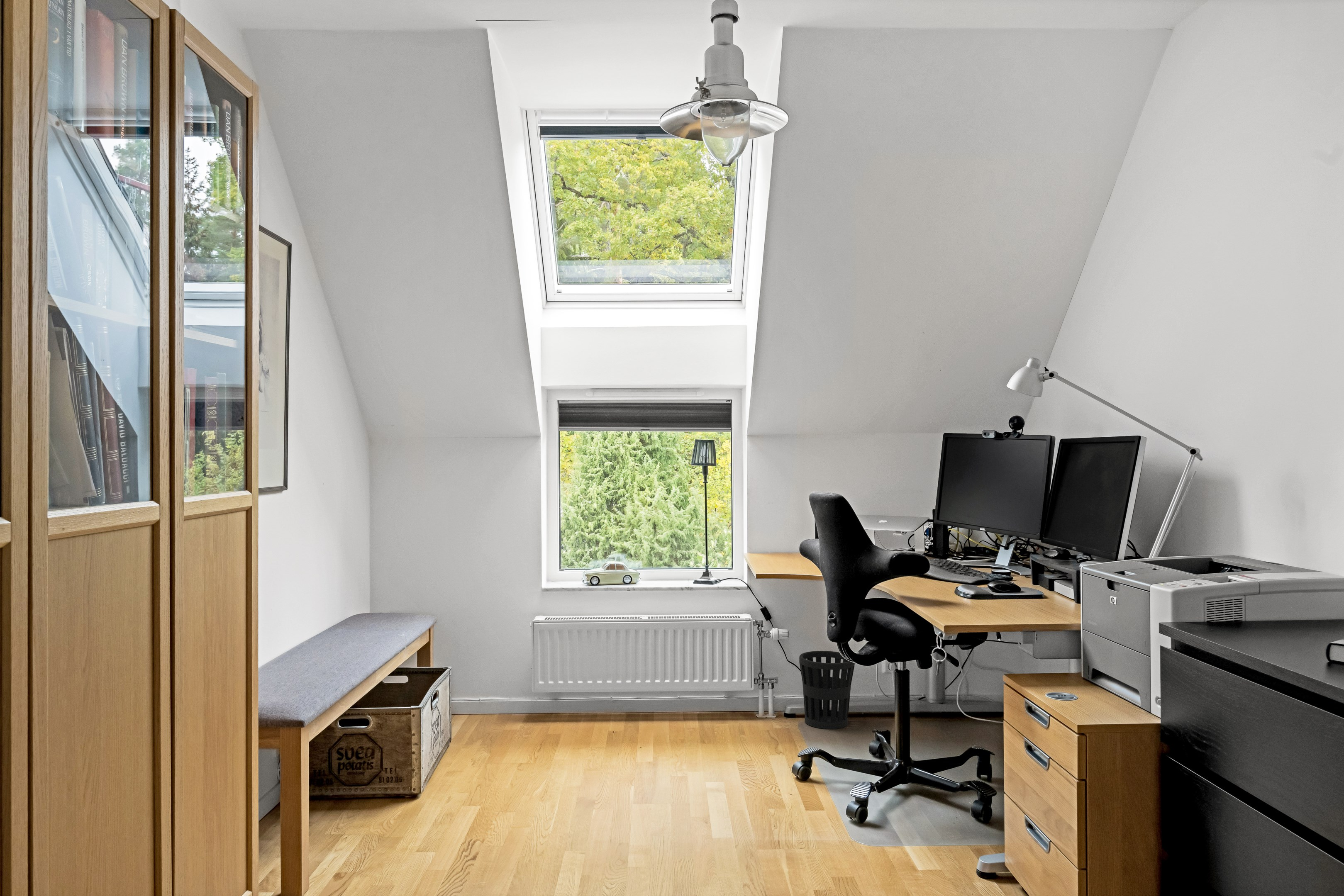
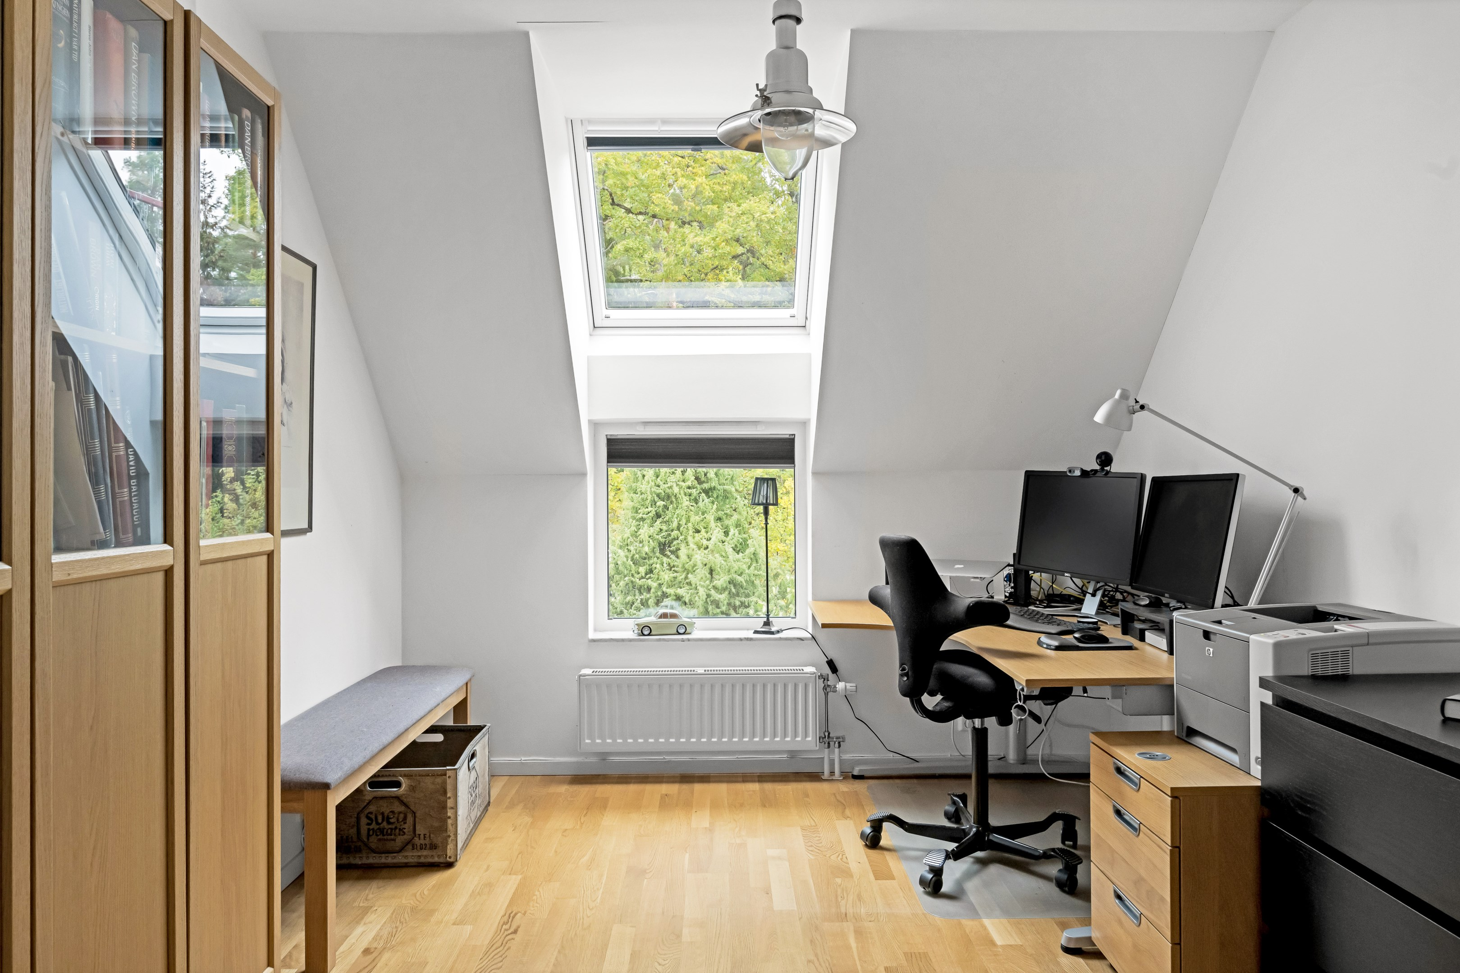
- wastebasket (827, 689)
